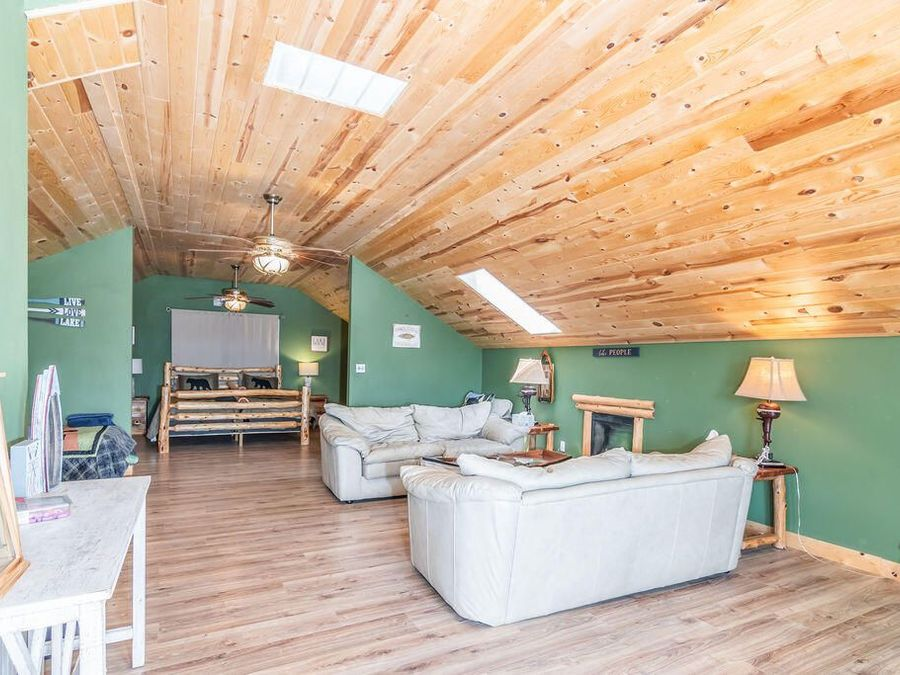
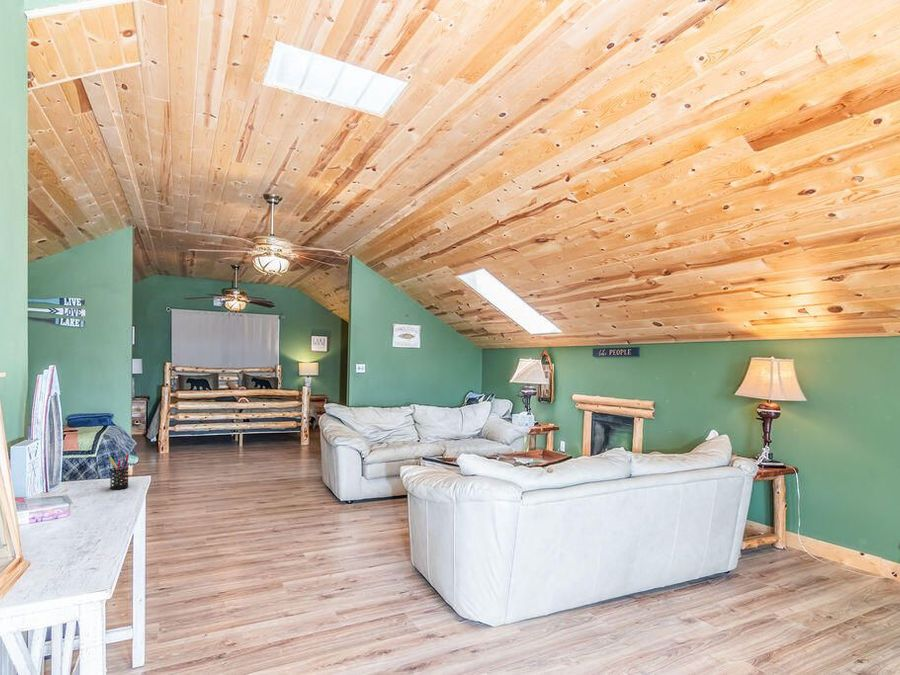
+ pen holder (121, 470)
